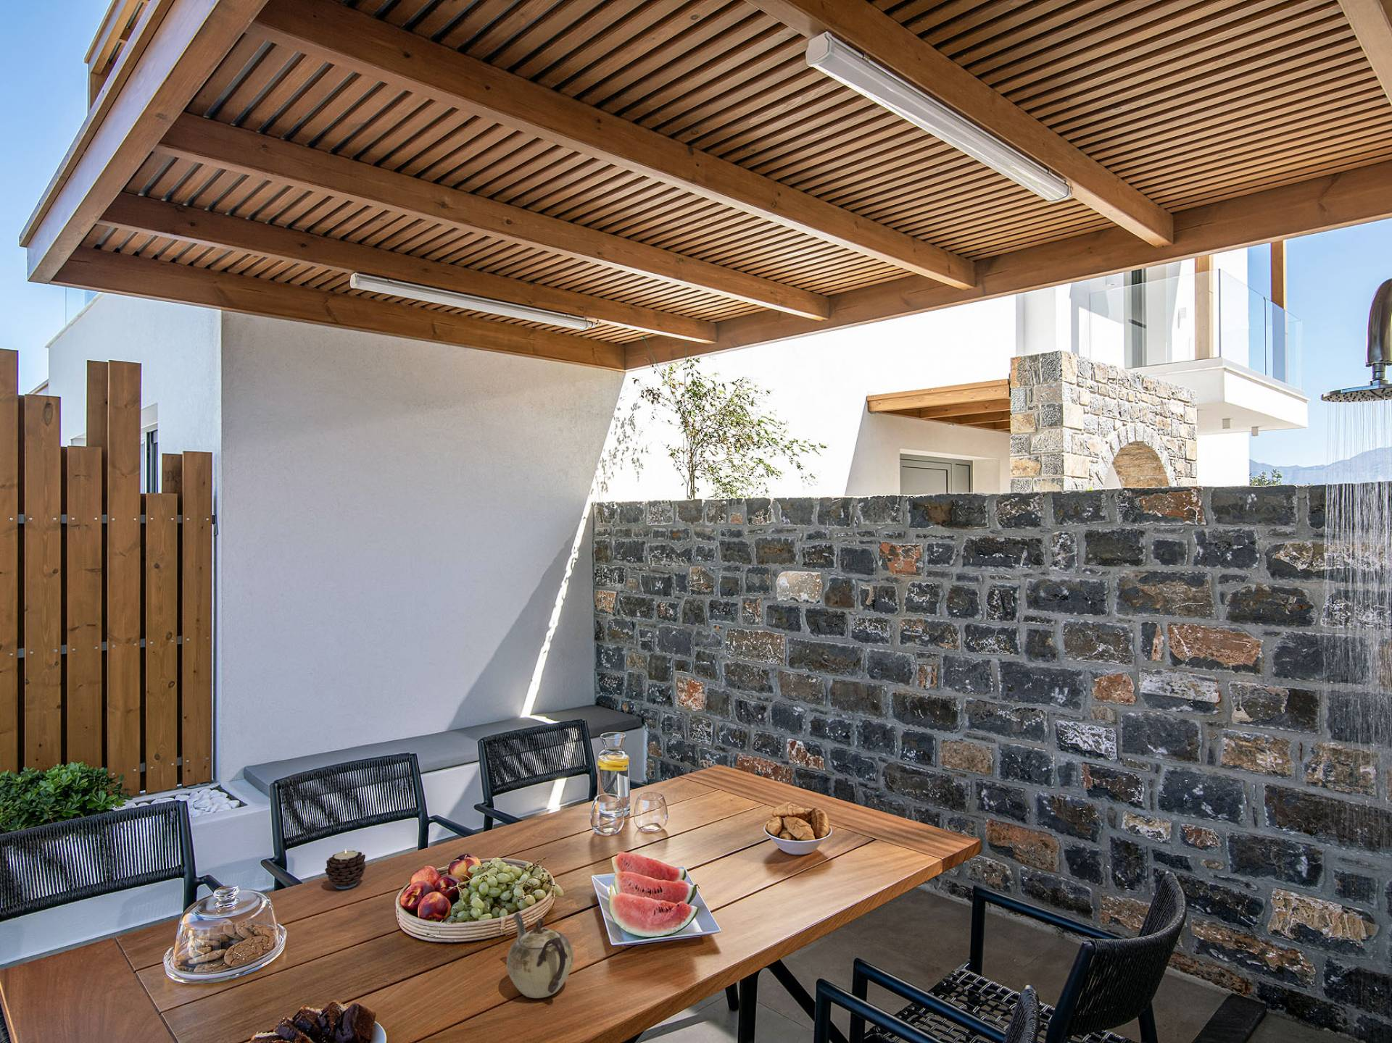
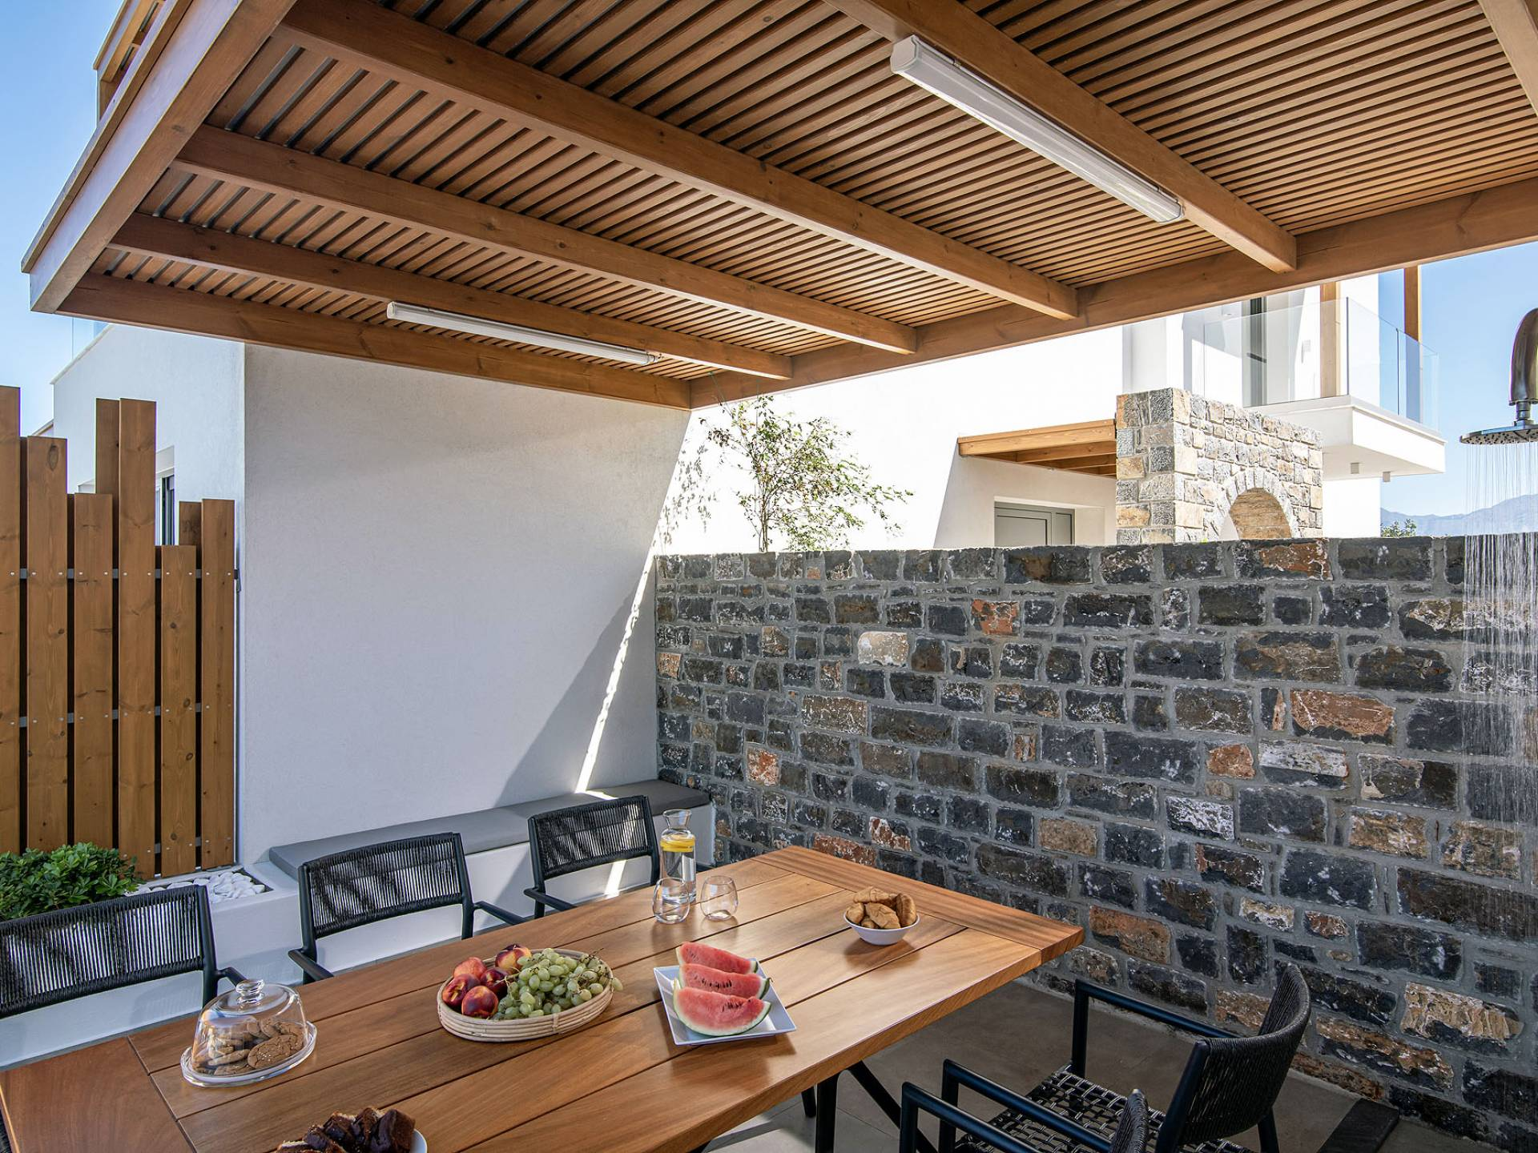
- teapot (537, 952)
- candle (346, 867)
